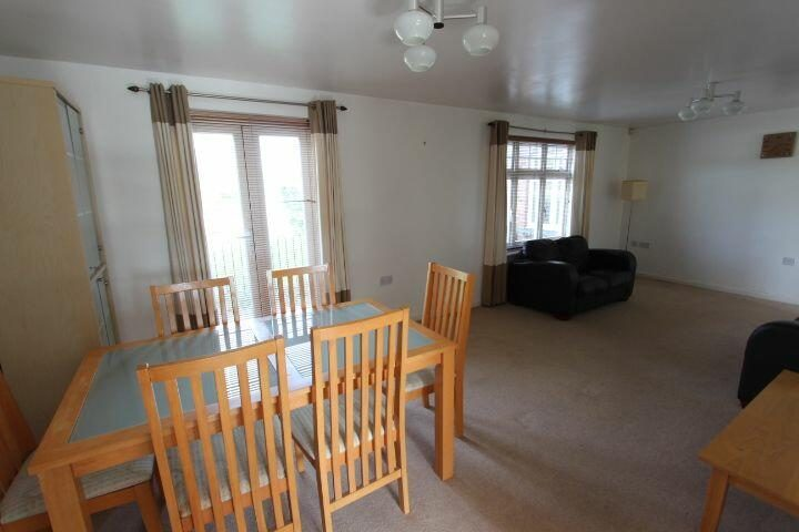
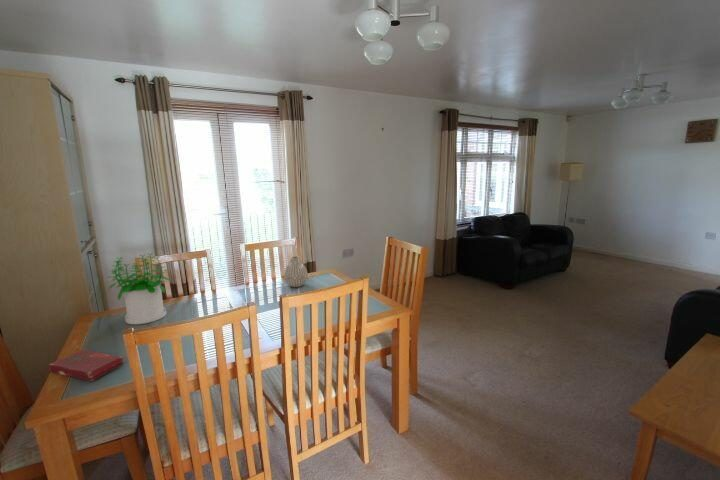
+ vase (295, 271)
+ potted plant (141, 287)
+ book (87, 364)
